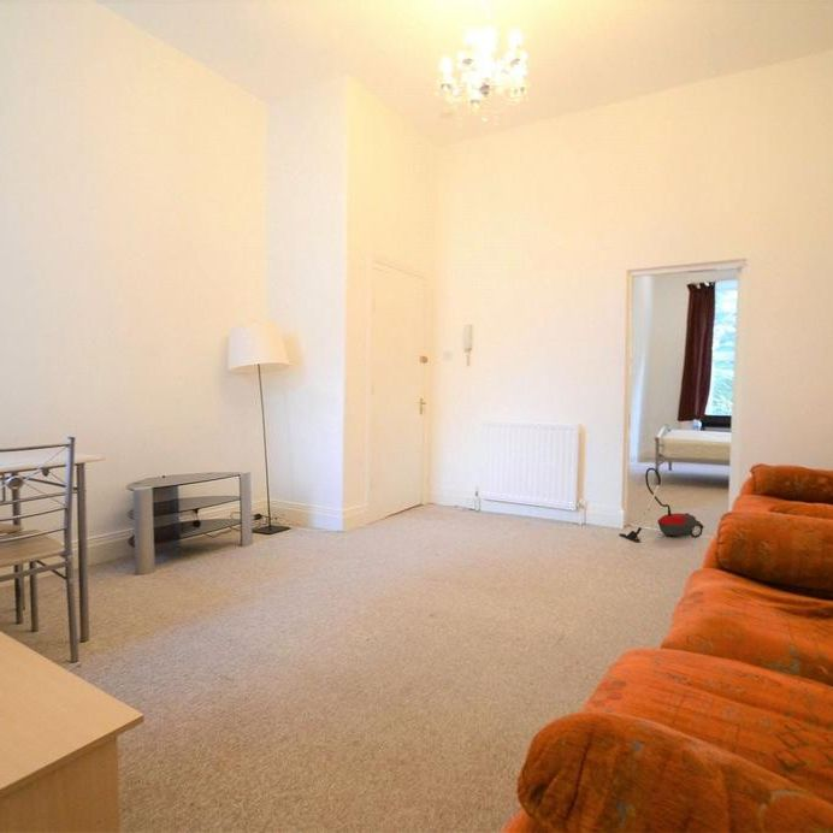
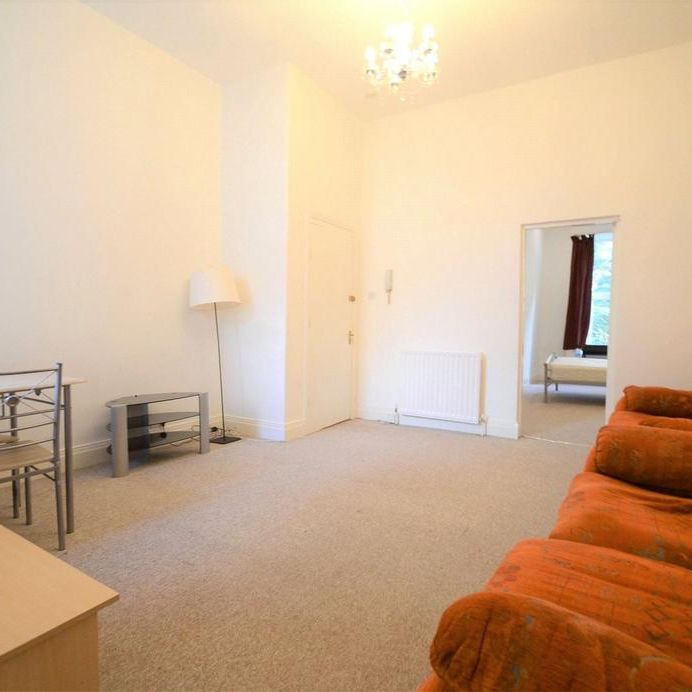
- vacuum cleaner (658, 502)
